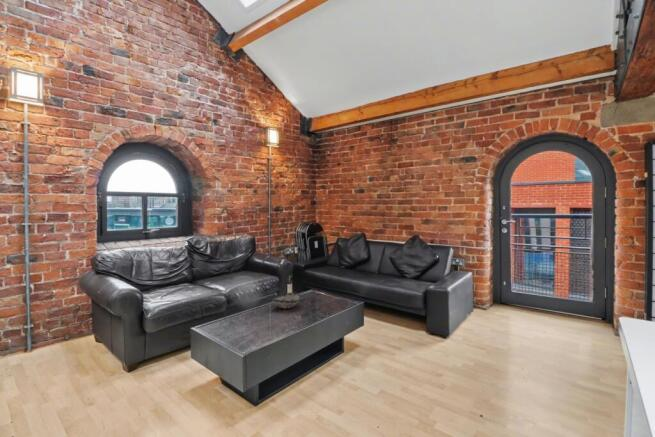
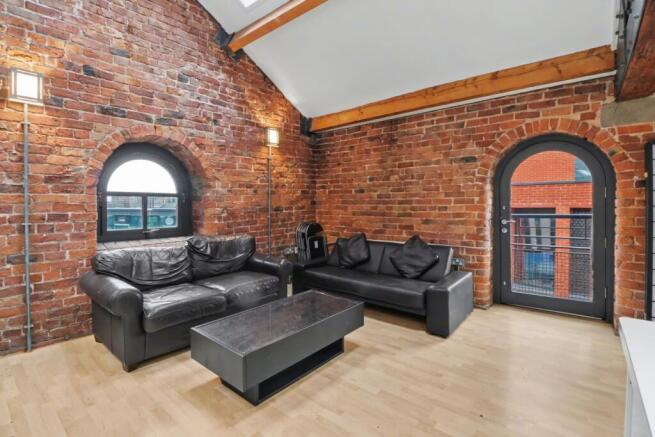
- decorative bowl (286, 301)
